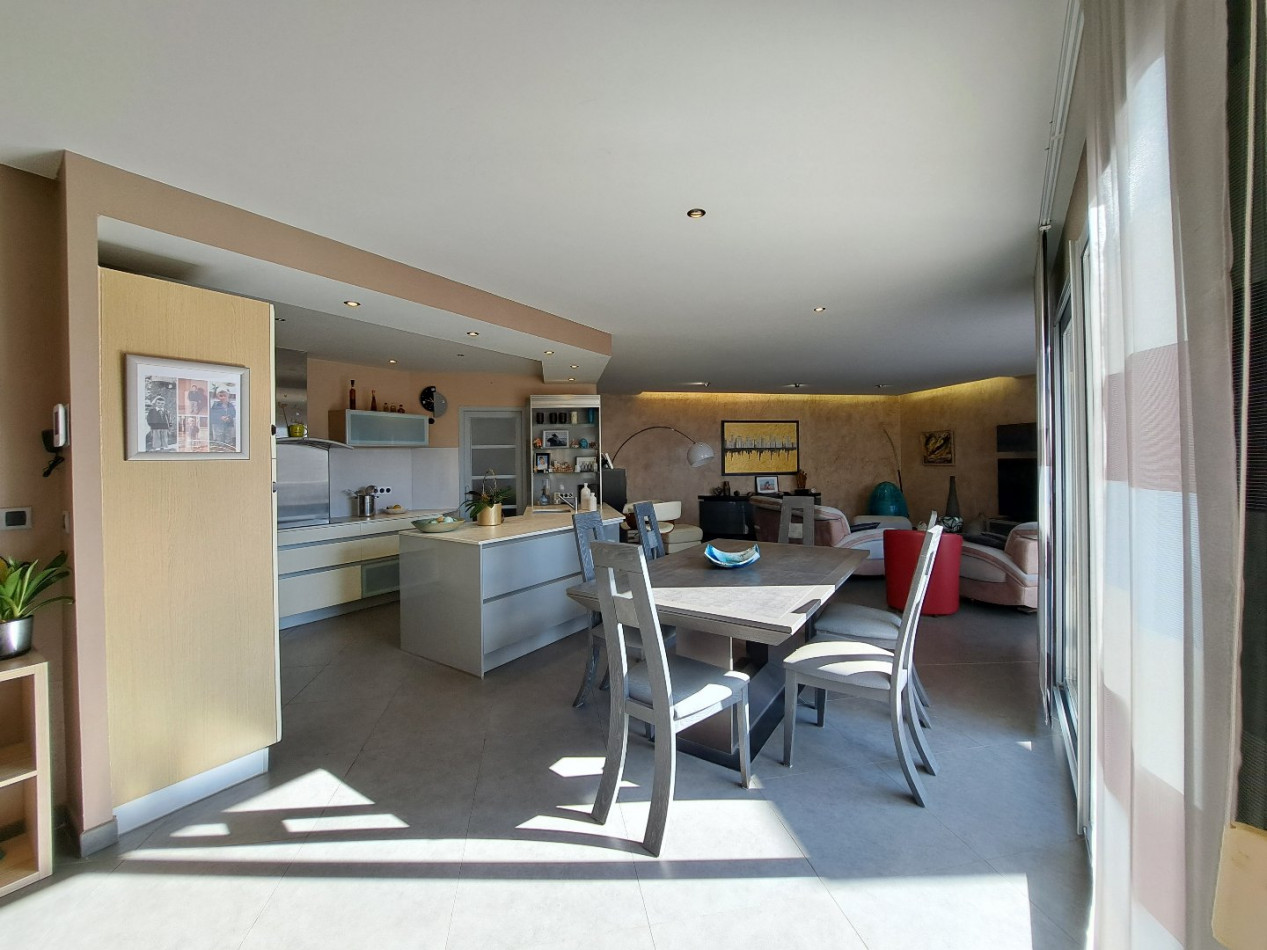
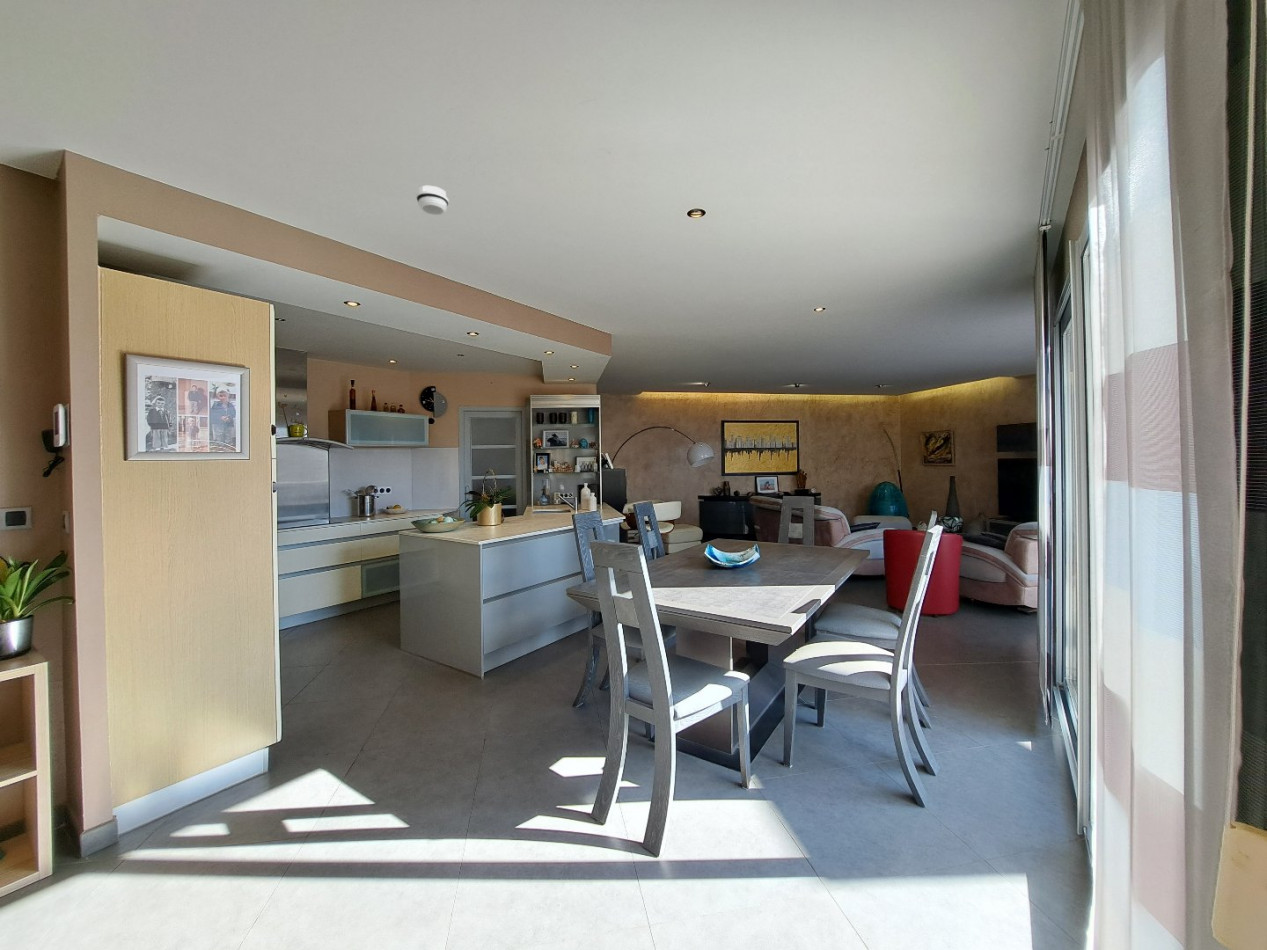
+ smoke detector (432, 201)
